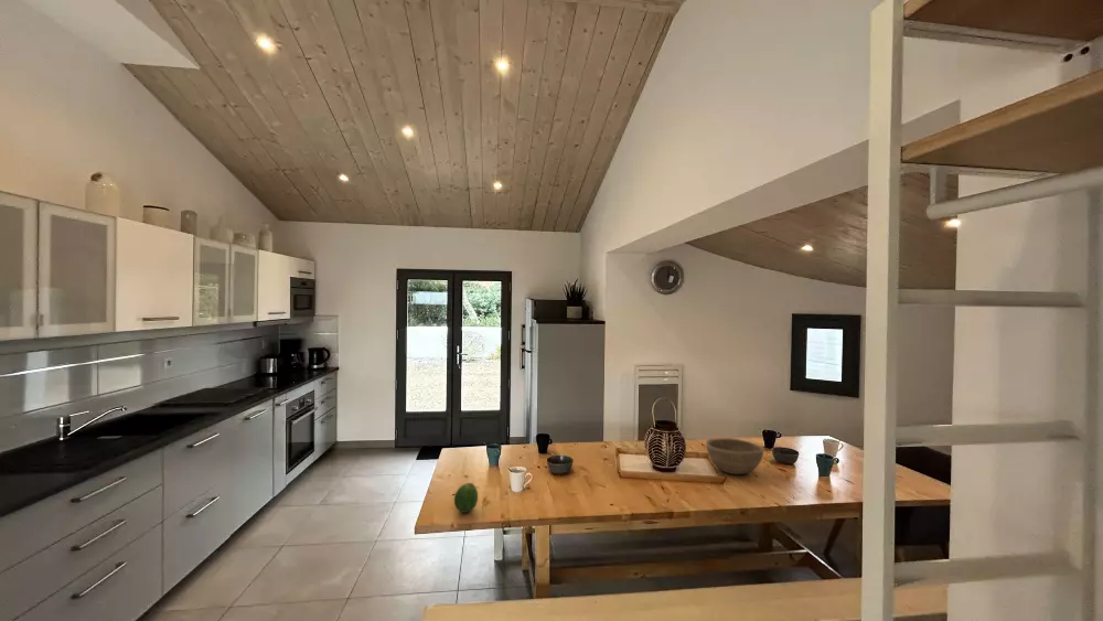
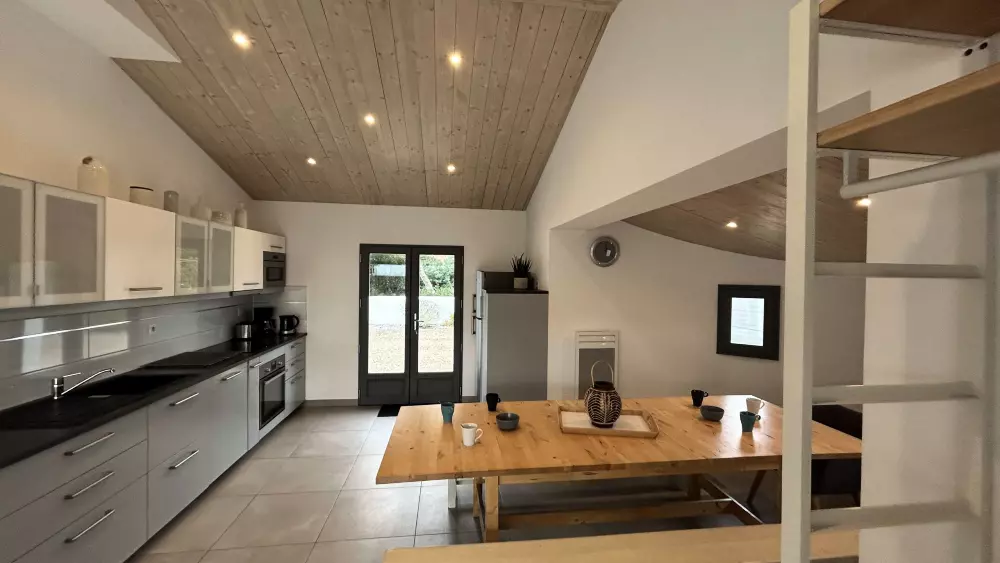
- fruit (465, 496)
- bowl (733, 457)
